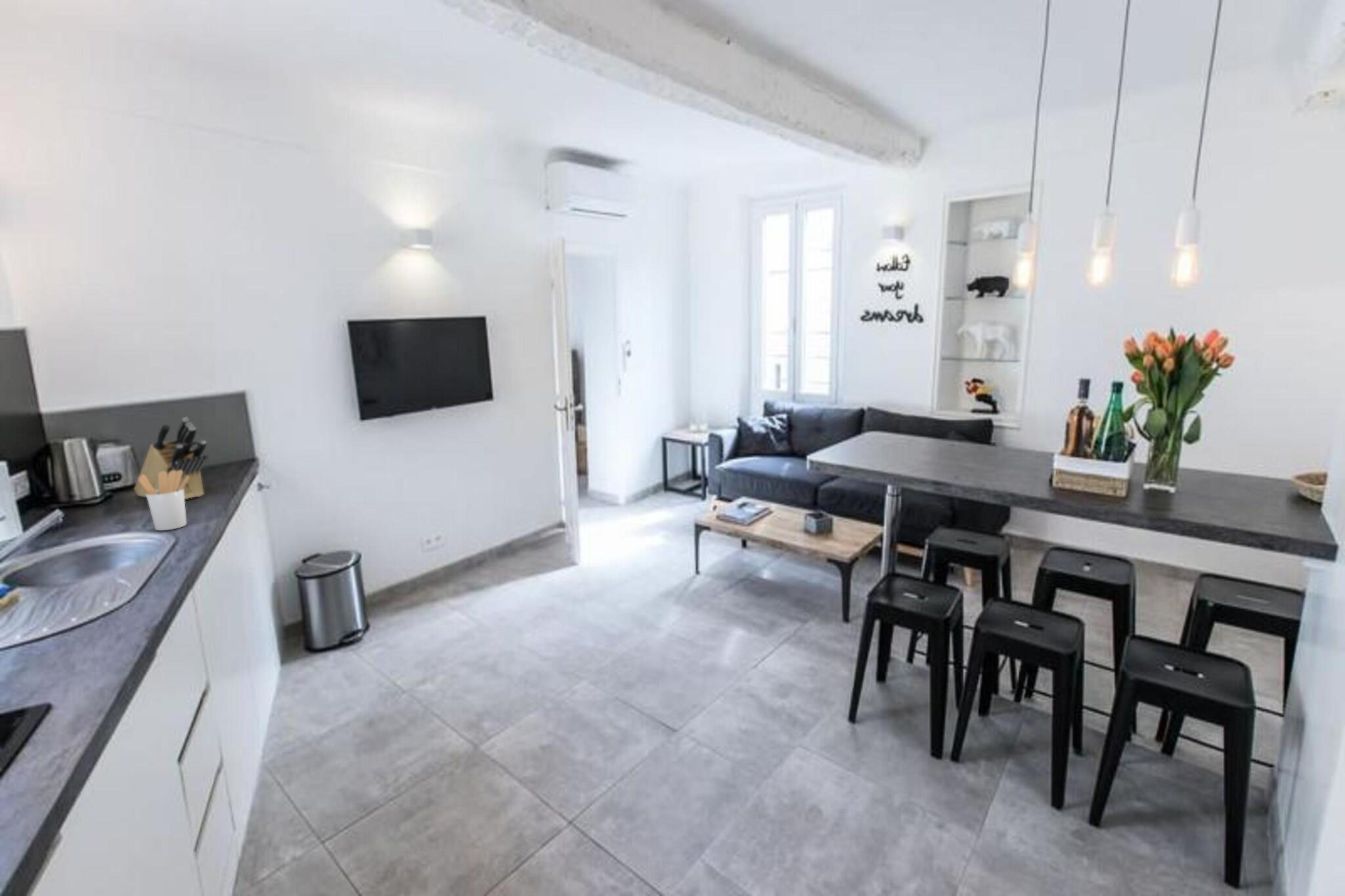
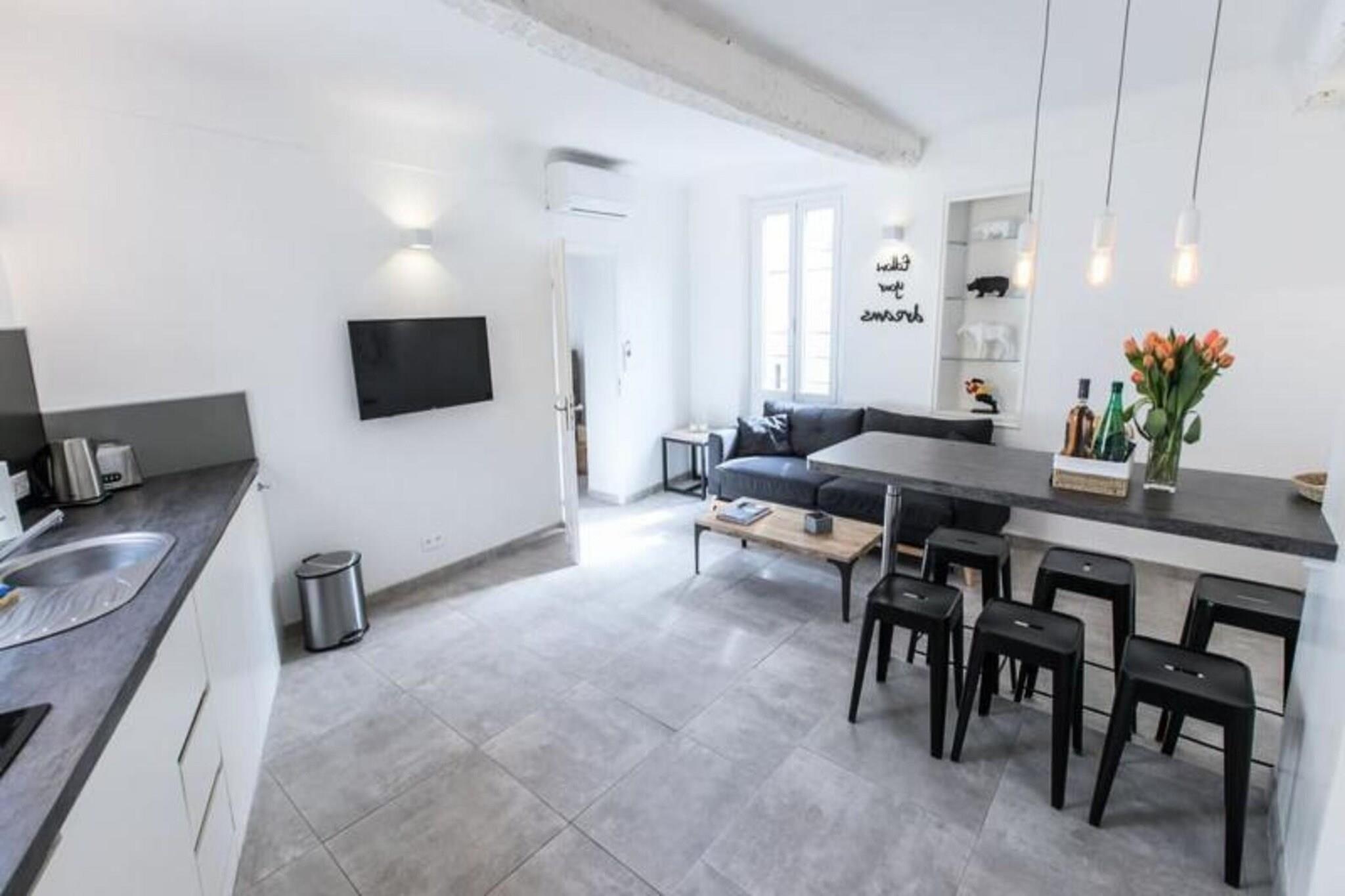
- knife block (169, 458)
- utensil holder (169, 498)
